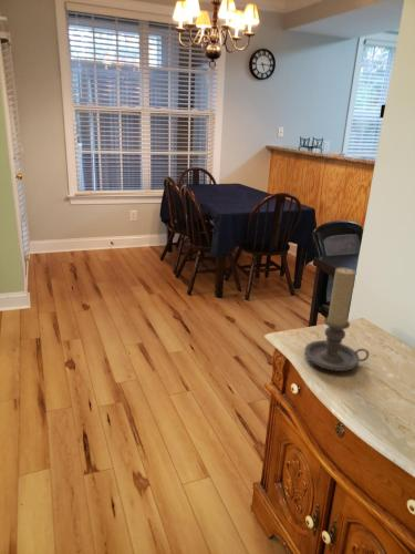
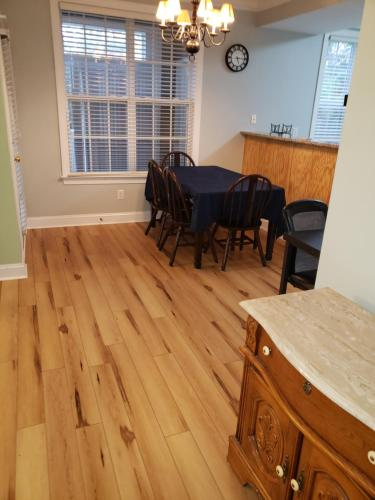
- candle holder (343, 316)
